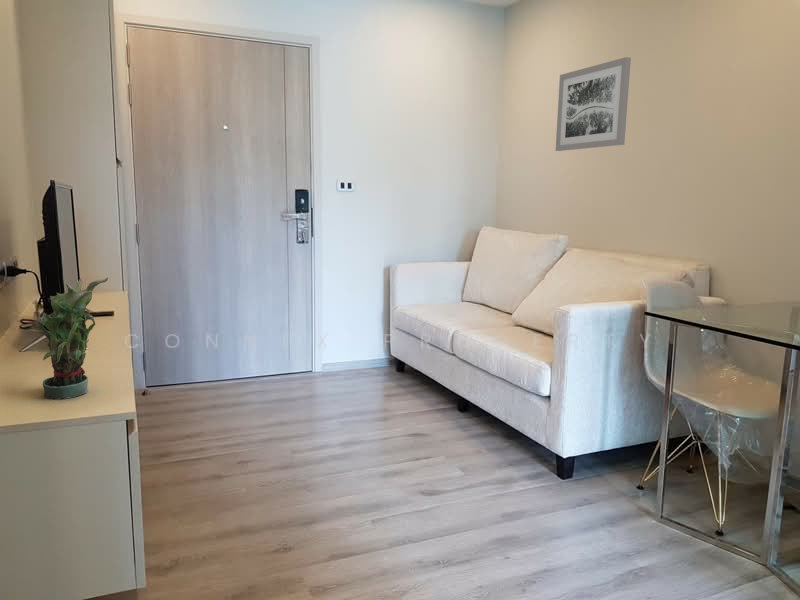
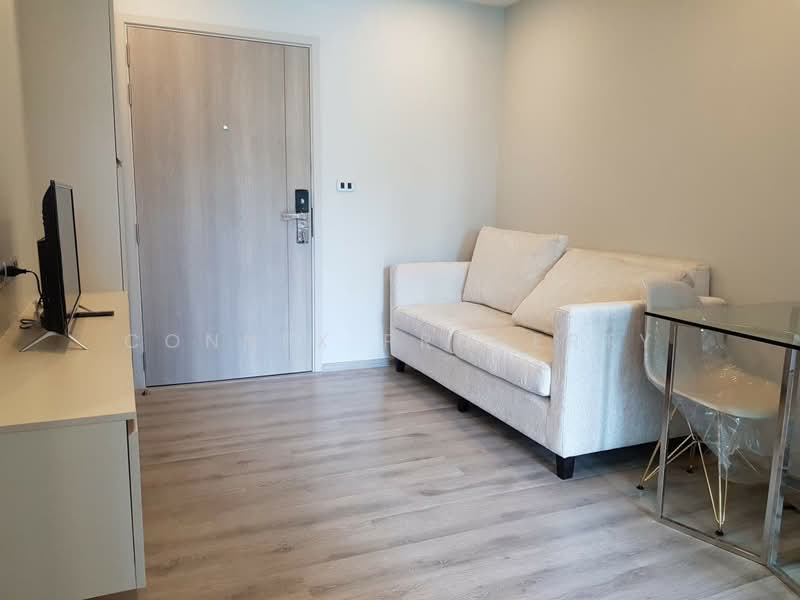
- potted plant (72, 336)
- wall art (590, 107)
